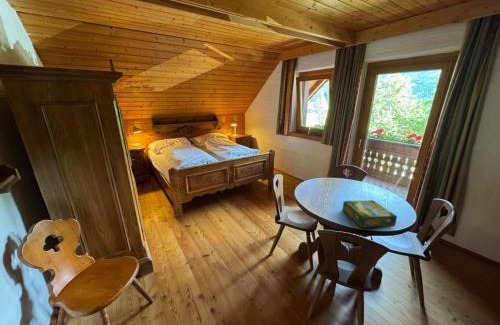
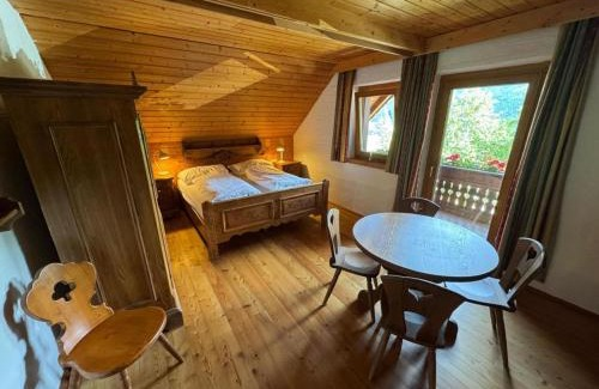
- board game (367, 212)
